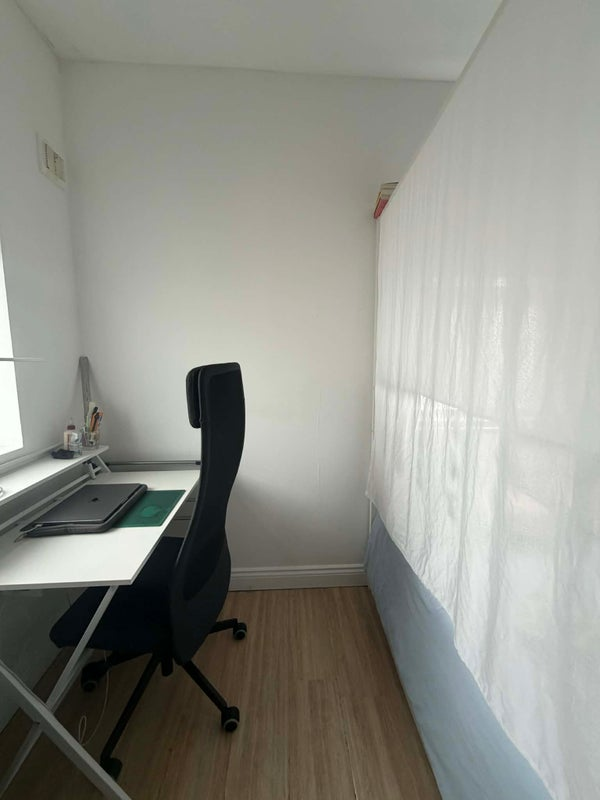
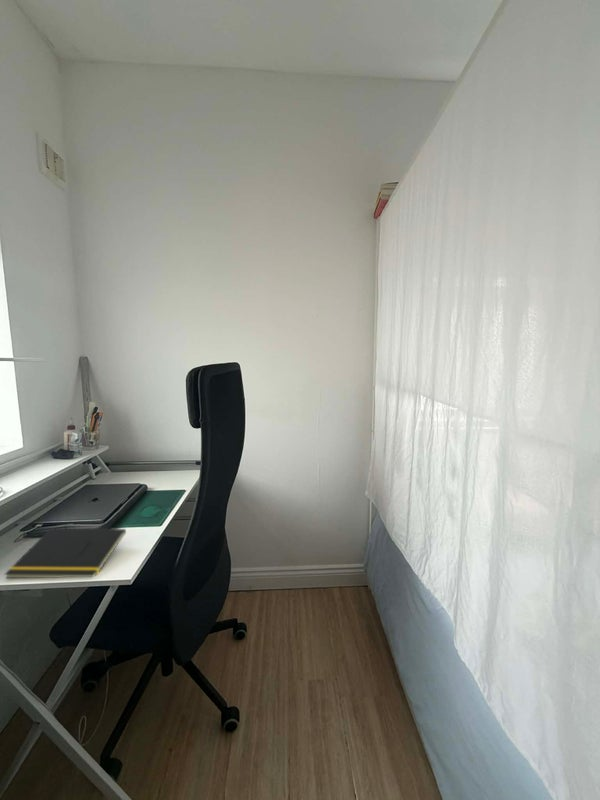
+ notepad (70, 551)
